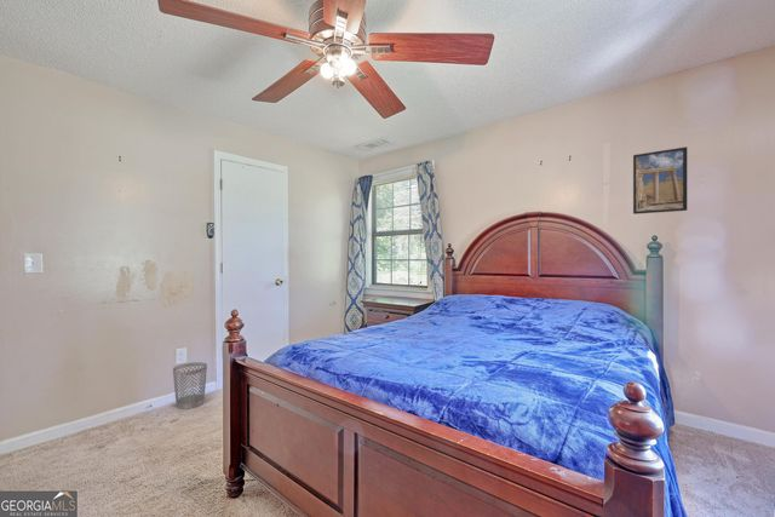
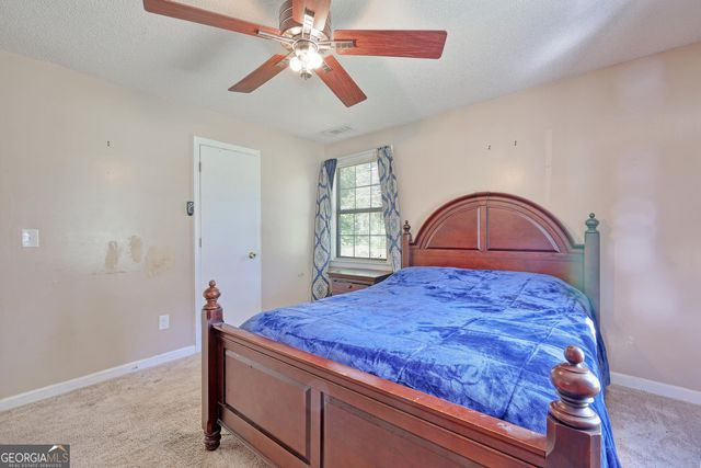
- wastebasket (190, 384)
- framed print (659, 182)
